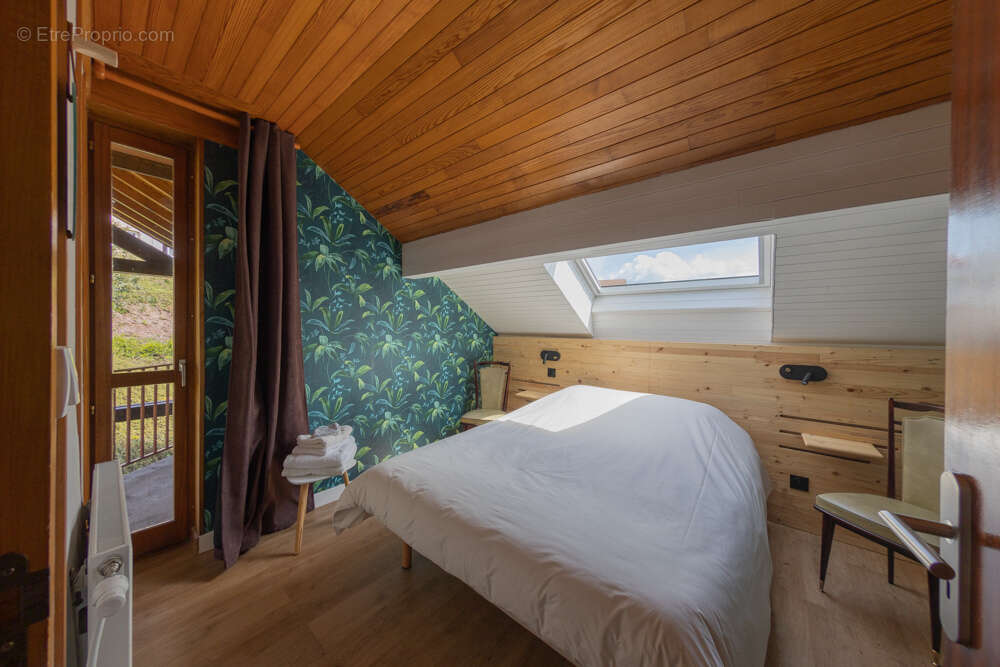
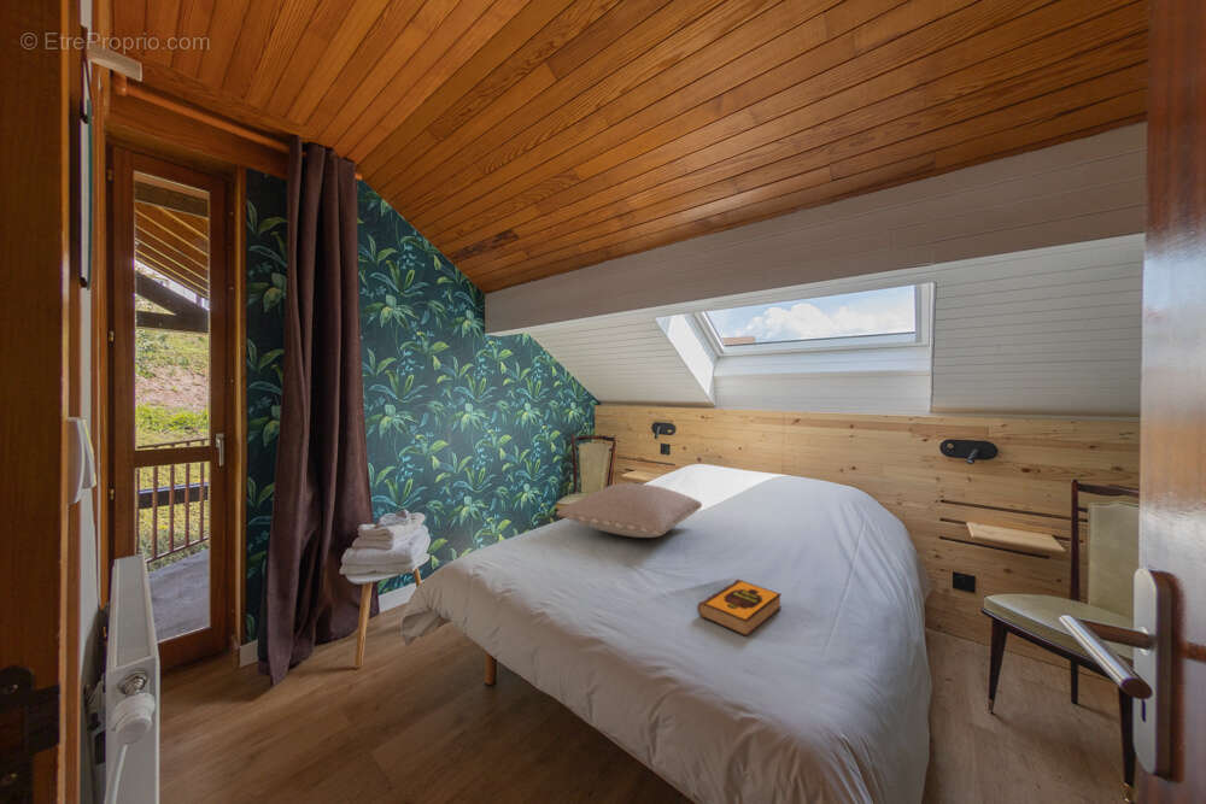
+ pillow (632, 509)
+ hardback book (739, 604)
